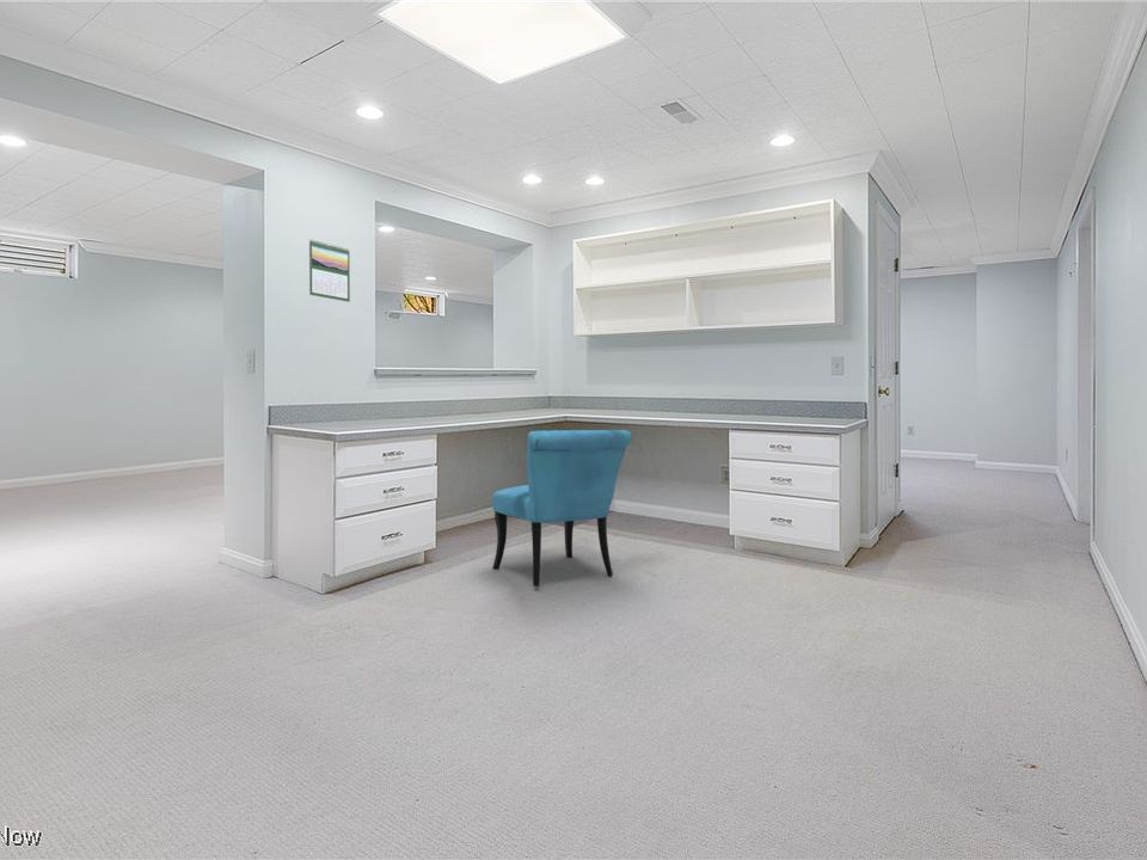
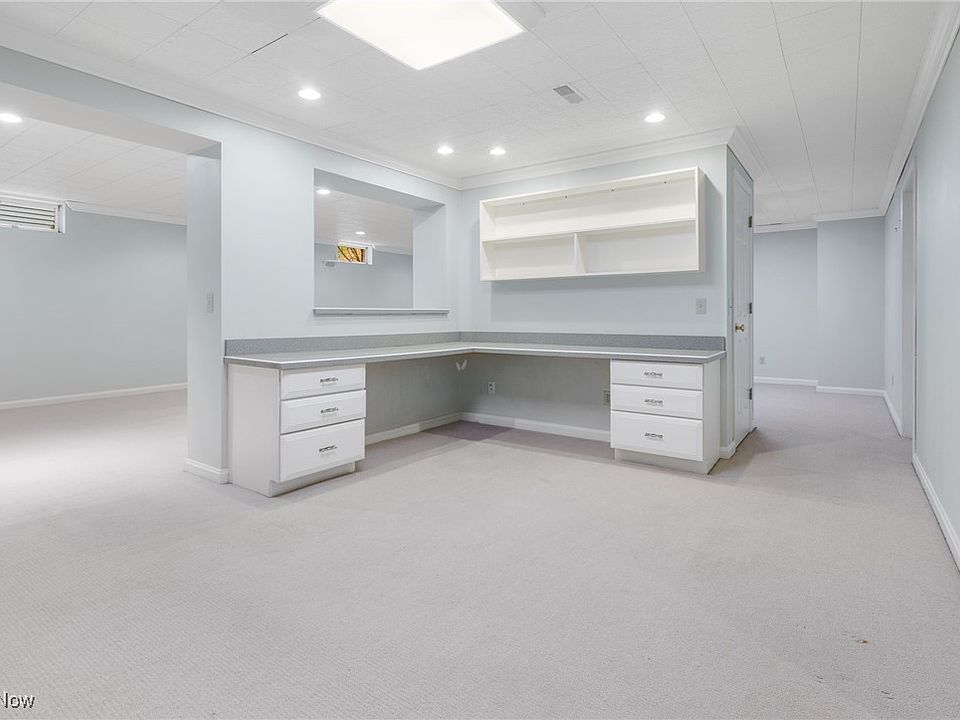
- chair (559, 502)
- calendar (330, 270)
